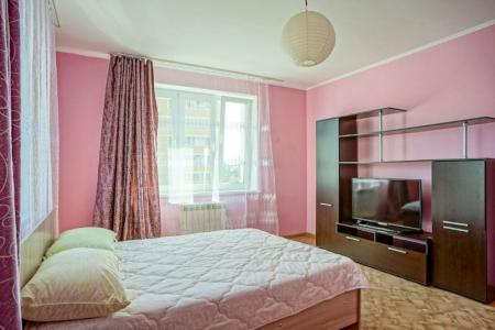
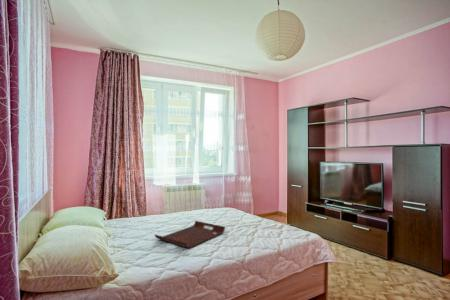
+ serving tray (191, 233)
